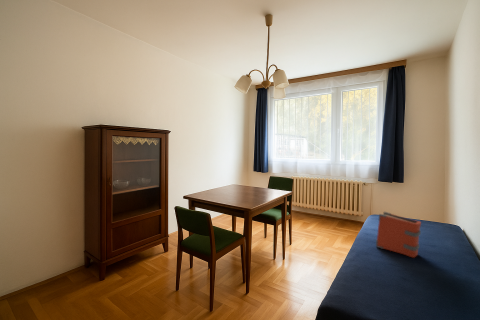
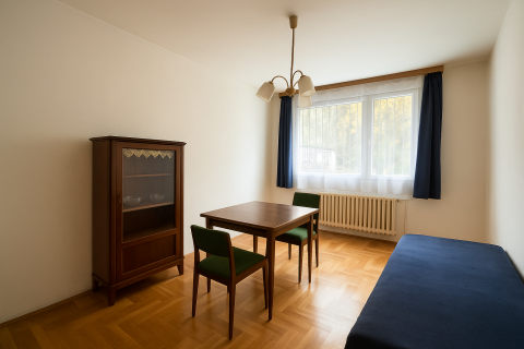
- book (398, 233)
